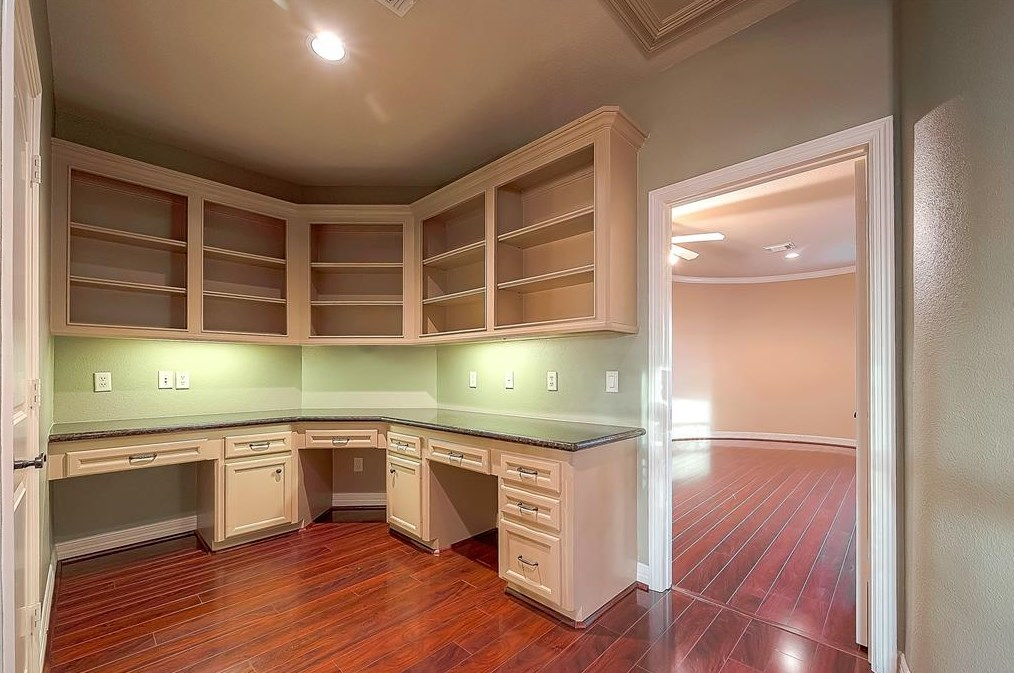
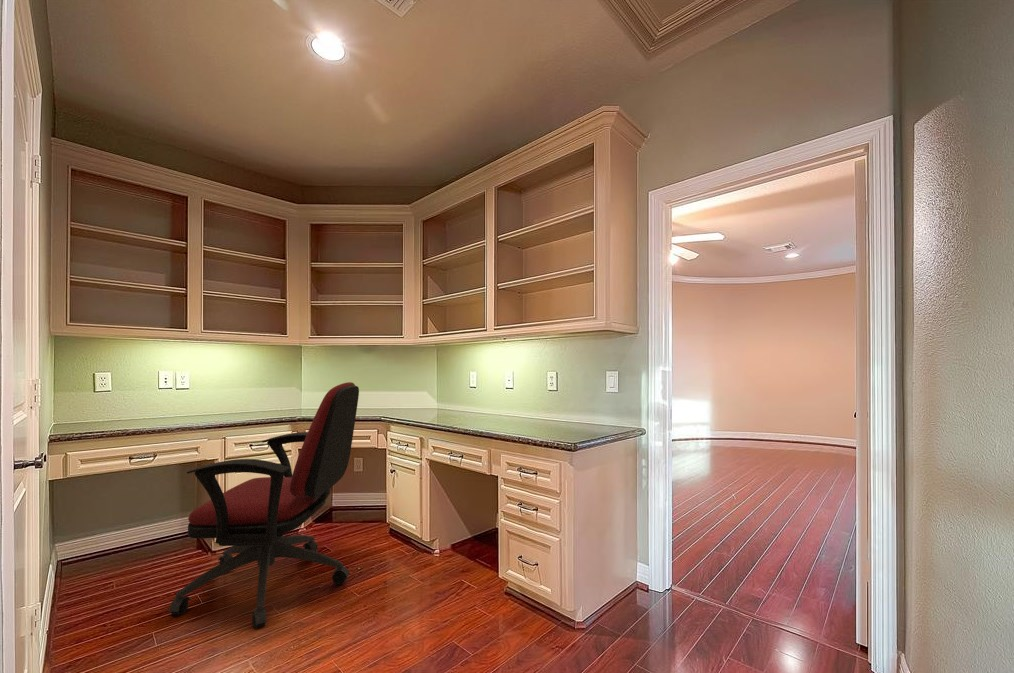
+ office chair (272, 485)
